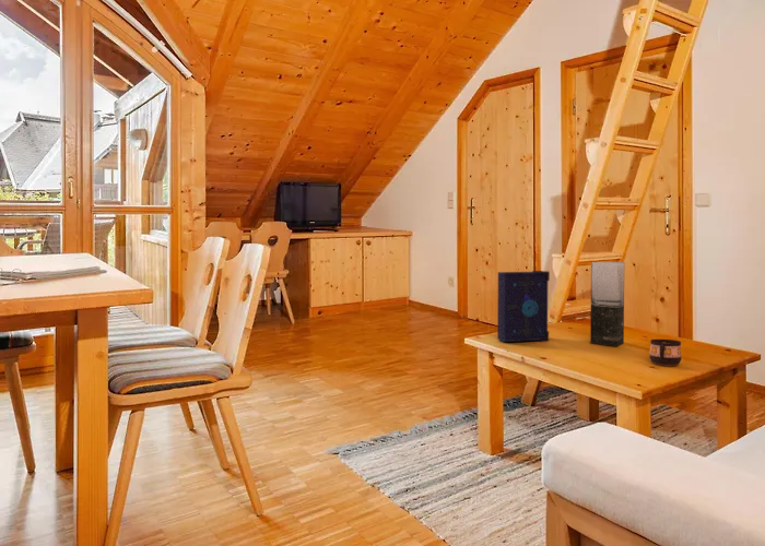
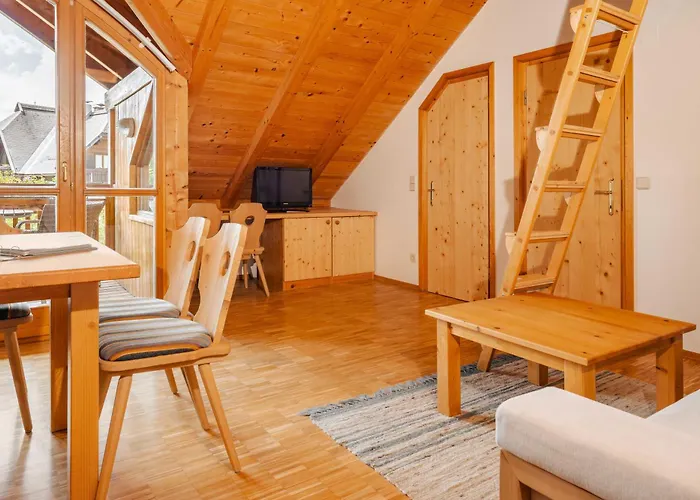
- vase (607, 302)
- book (523, 306)
- cup (663, 352)
